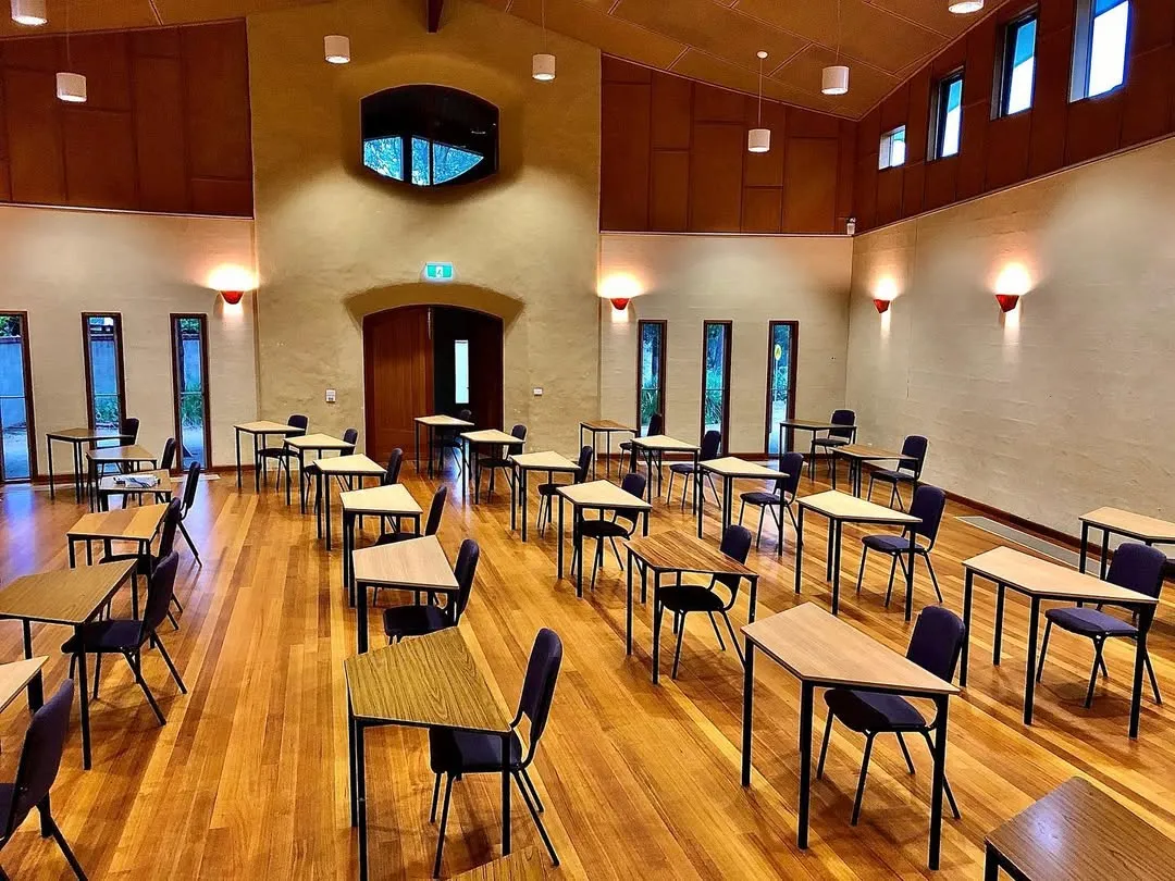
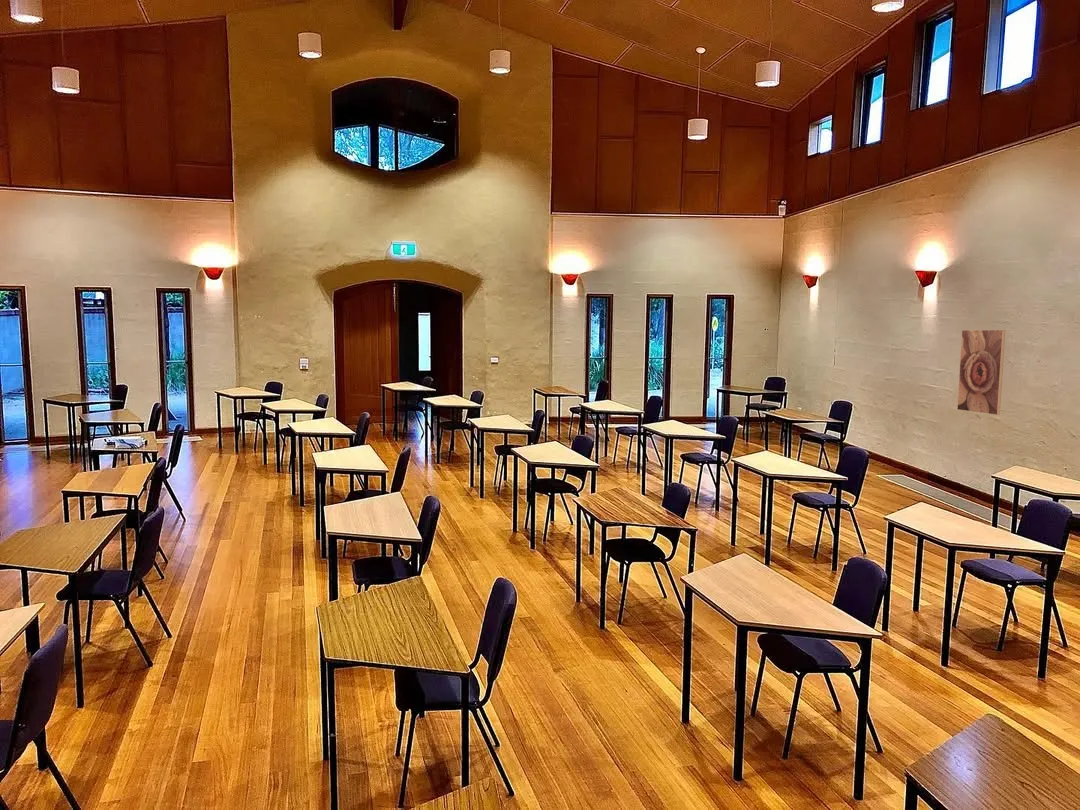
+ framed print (980, 371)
